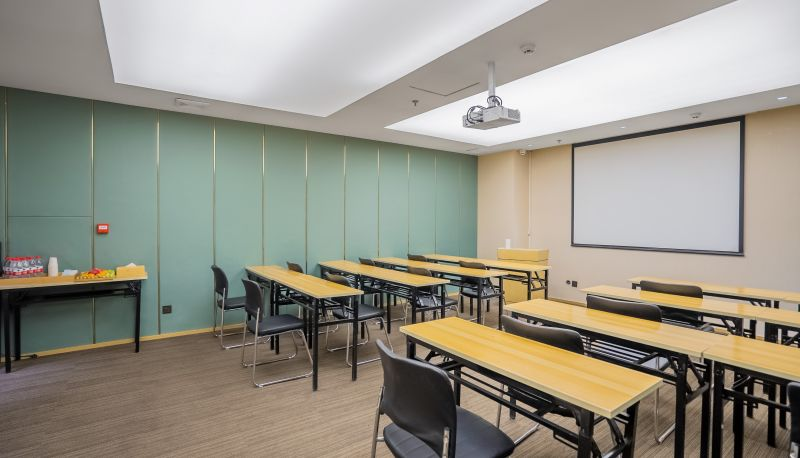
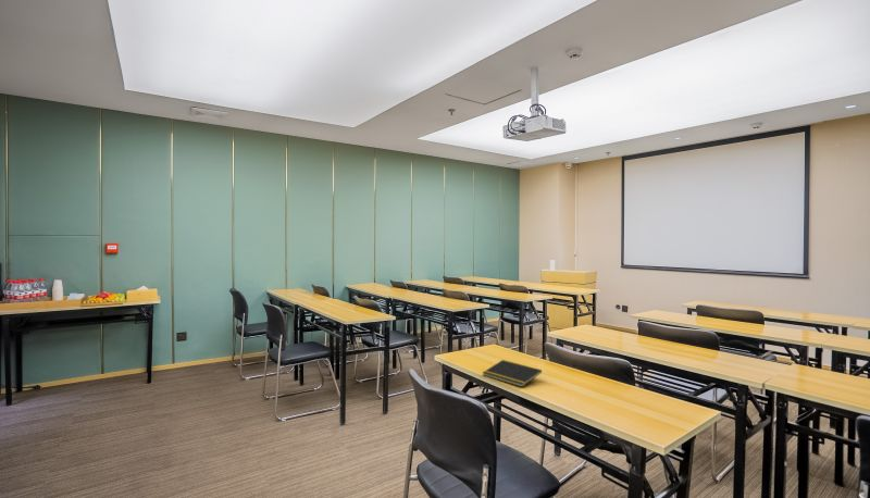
+ notepad (511, 372)
